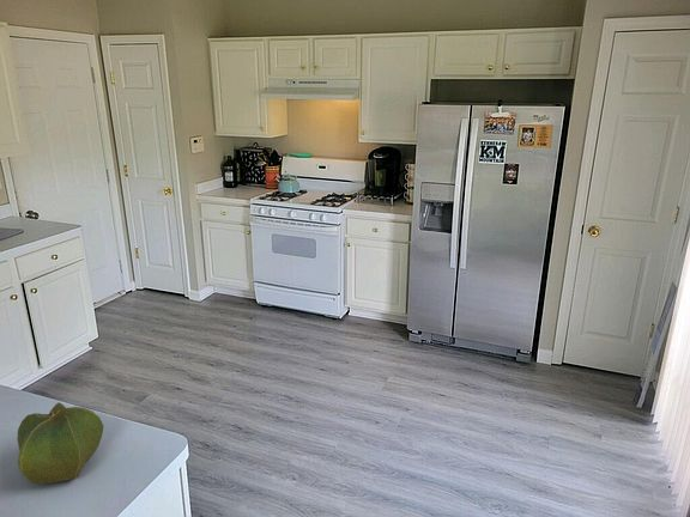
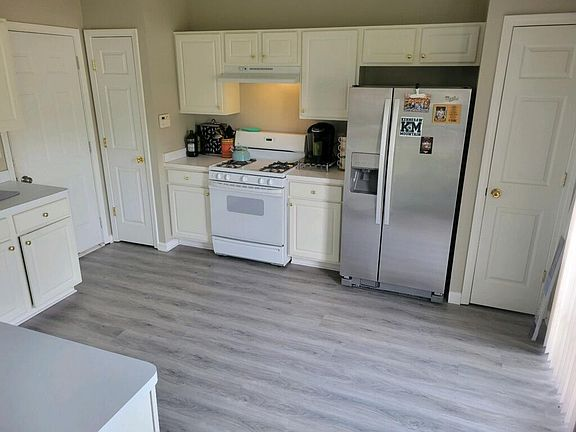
- cabbage (60, 442)
